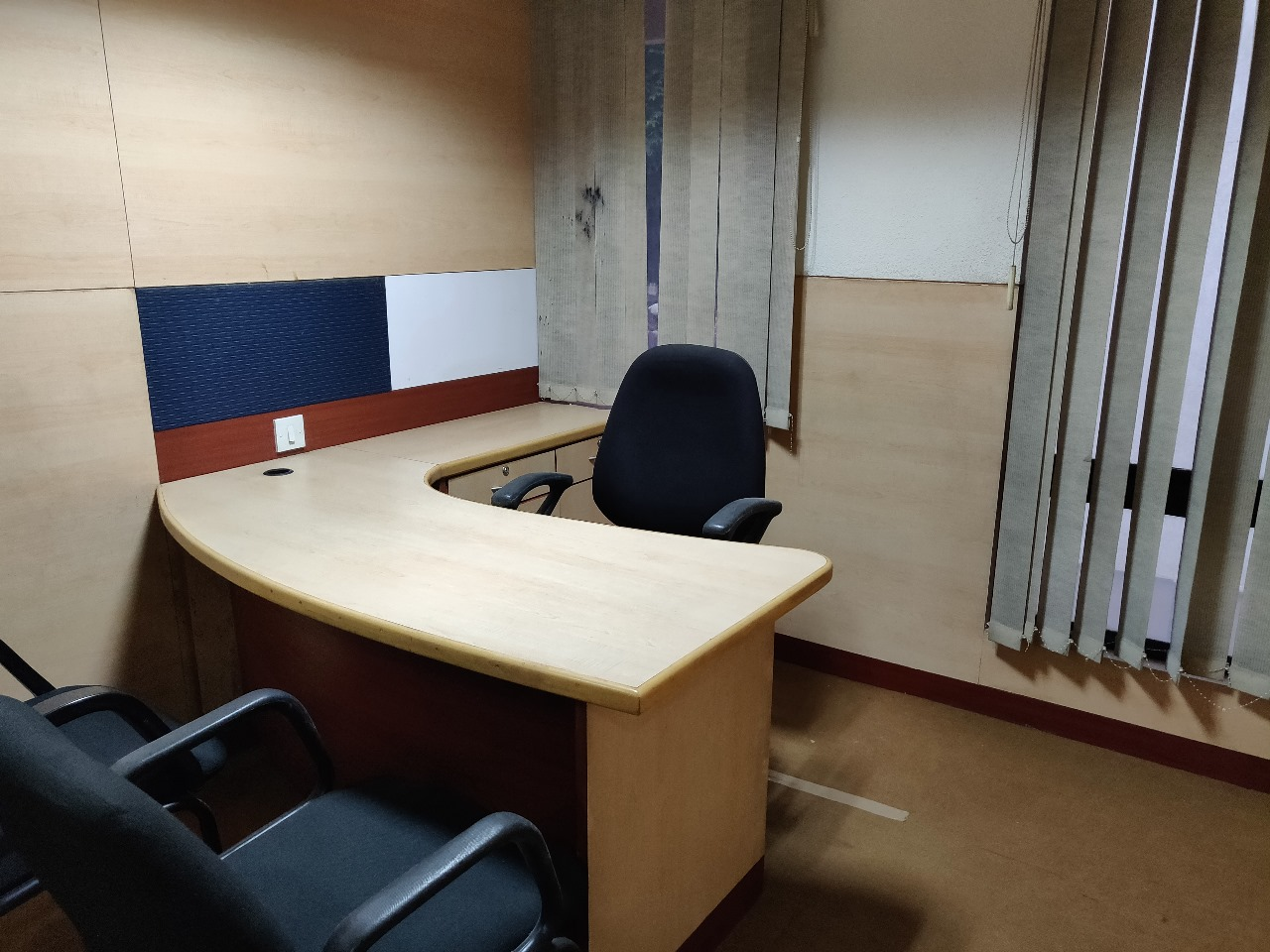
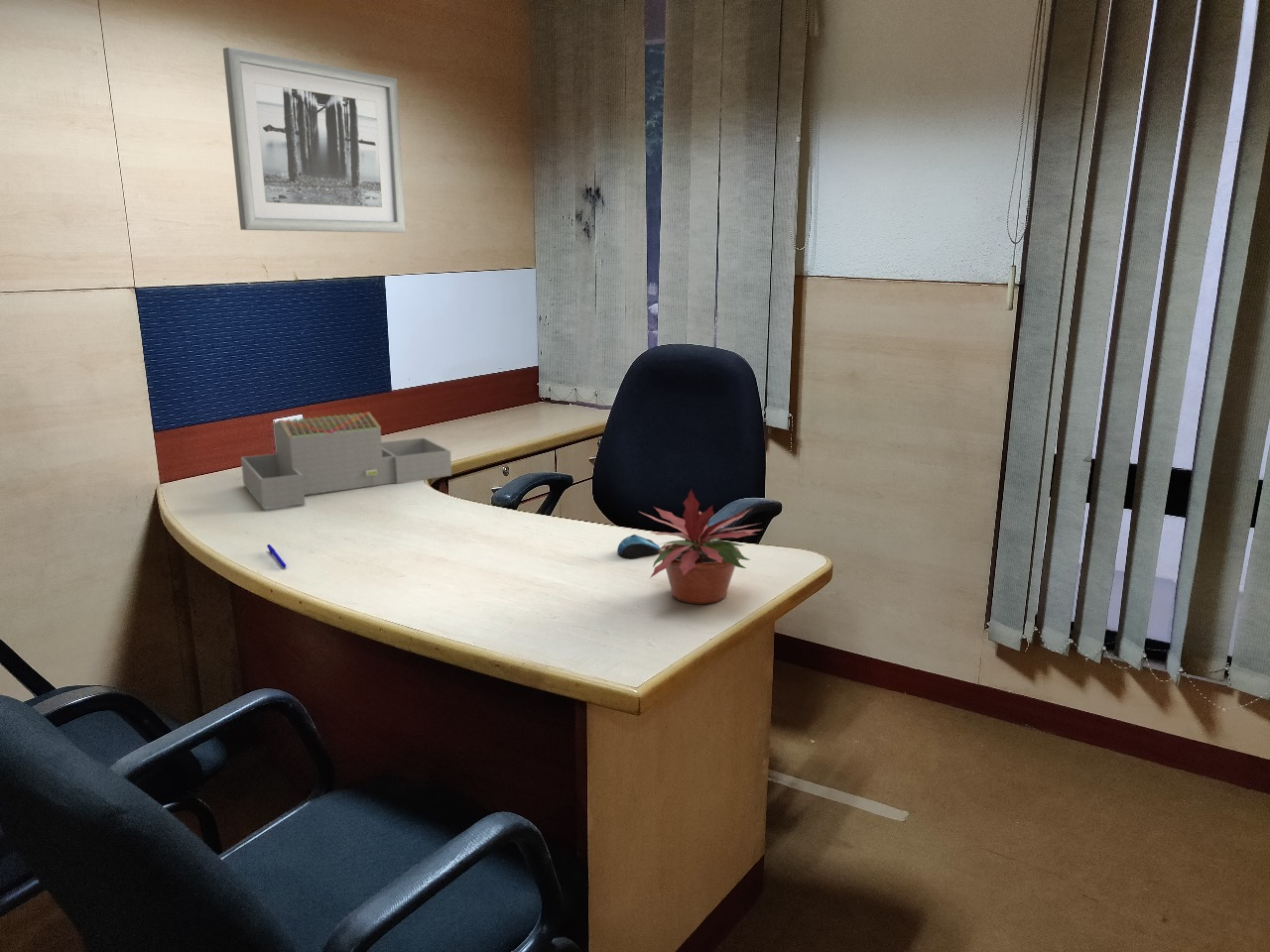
+ wall art (323, 149)
+ computer mouse (638, 542)
+ pen (277, 556)
+ architectural model (349, 449)
+ potted plant (699, 538)
